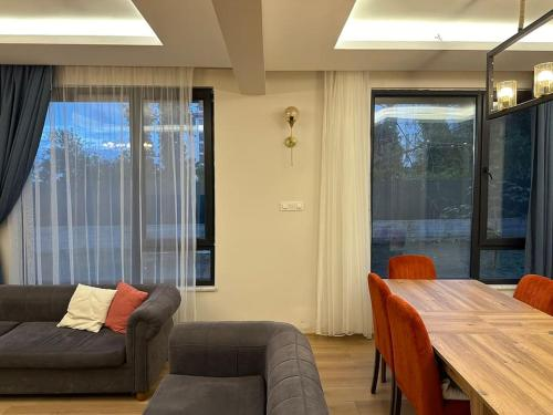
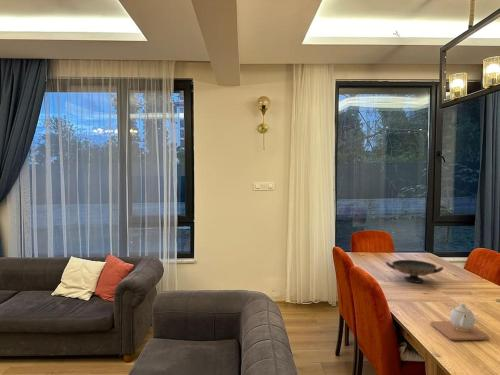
+ teapot (458, 317)
+ decorative bowl (413, 272)
